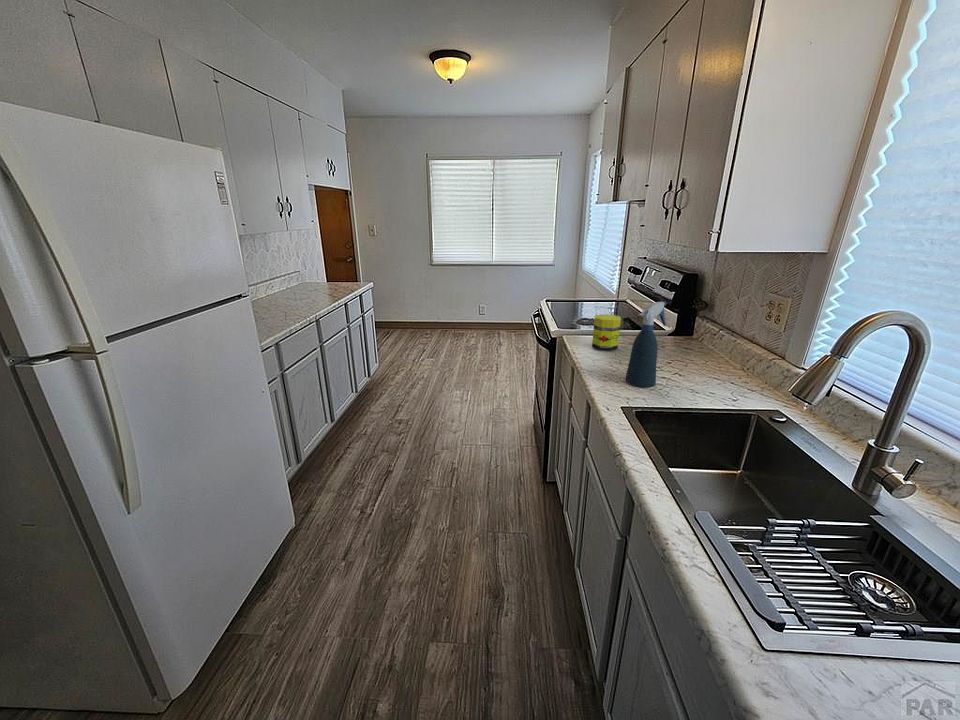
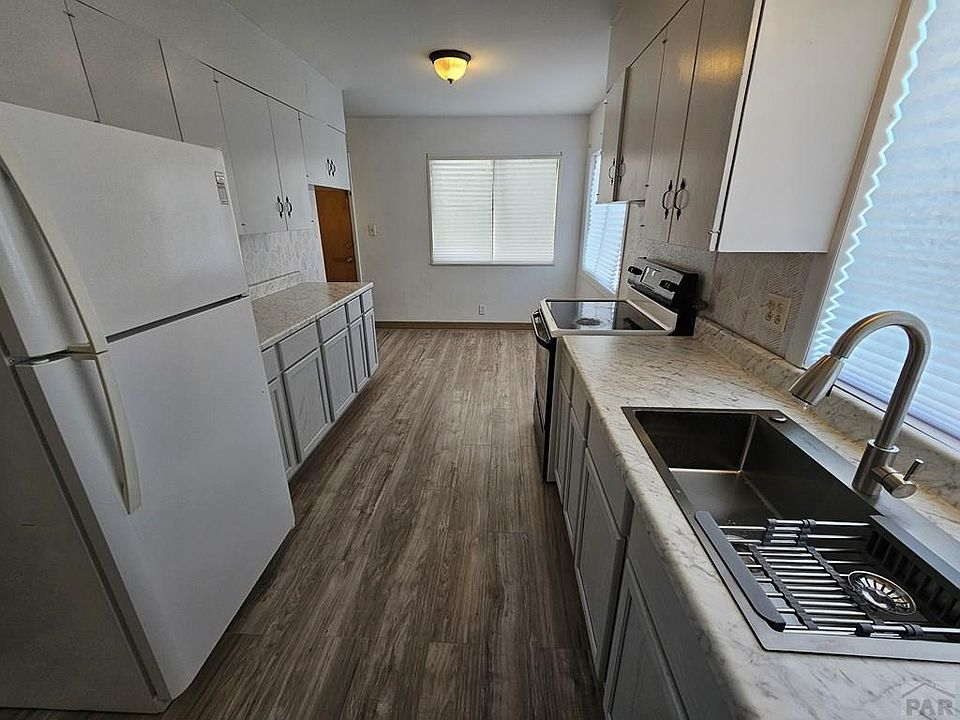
- spray bottle (645, 342)
- jar (606, 332)
